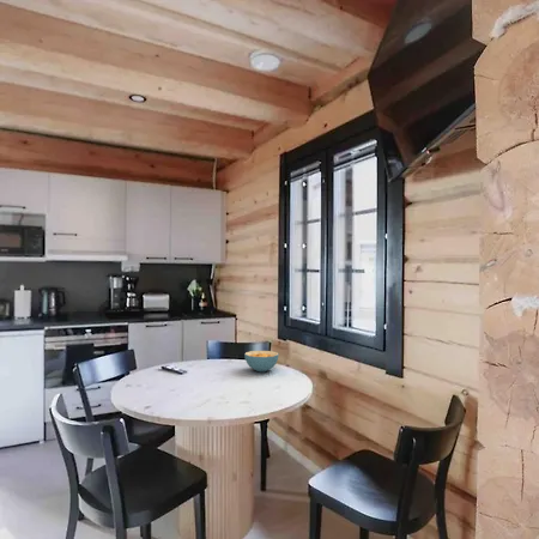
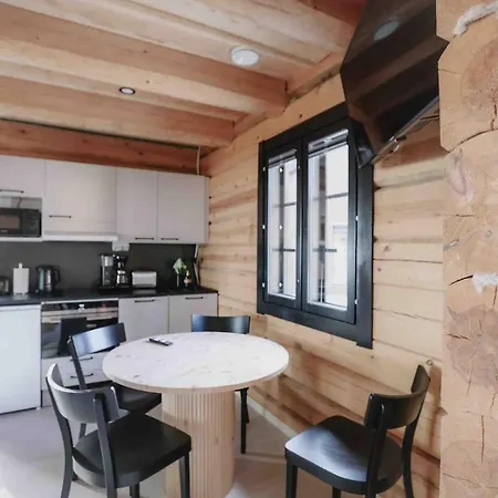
- cereal bowl (261, 362)
